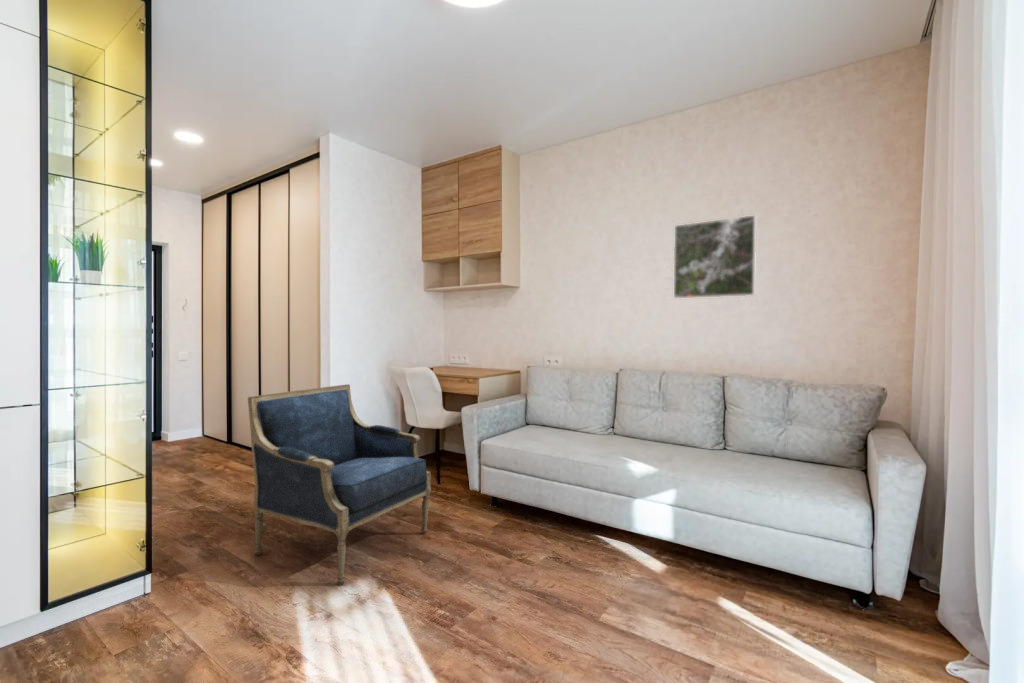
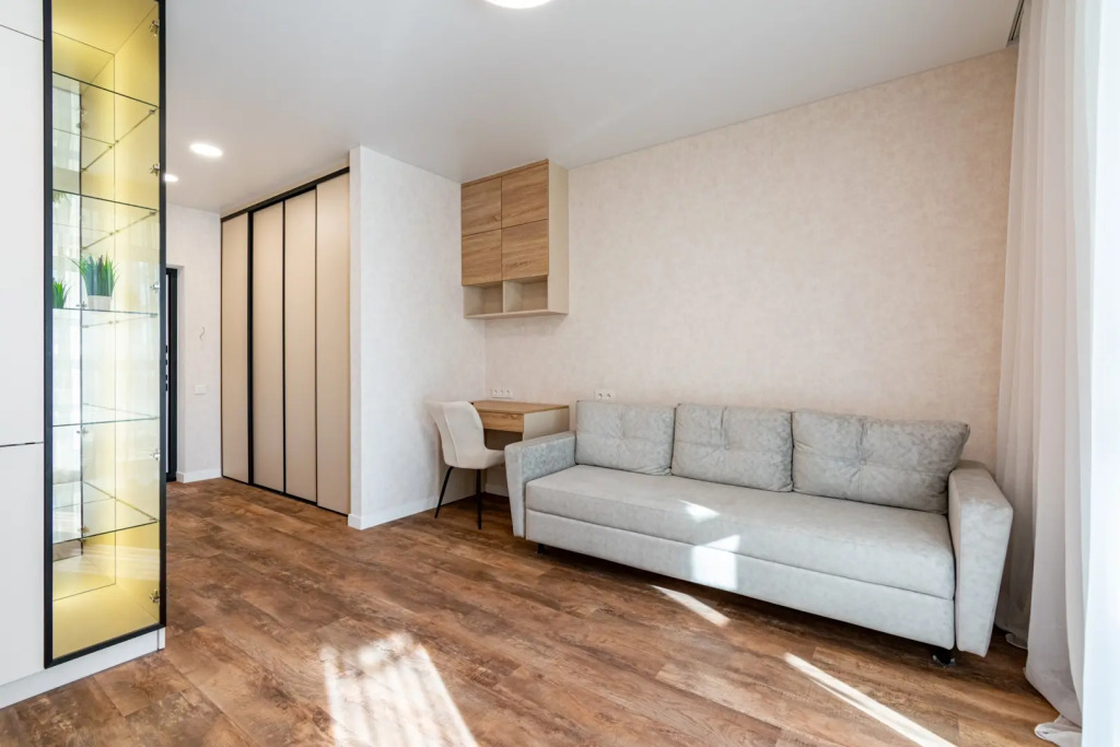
- armchair (345, 468)
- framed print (713, 258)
